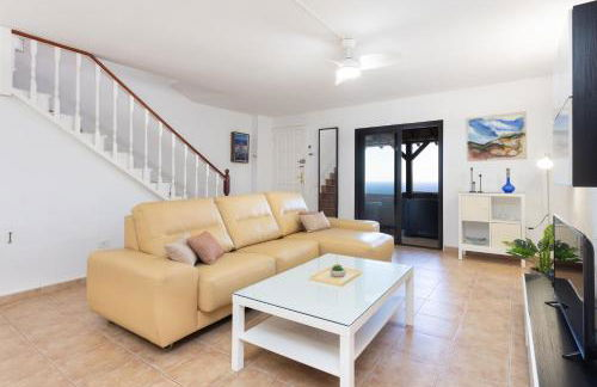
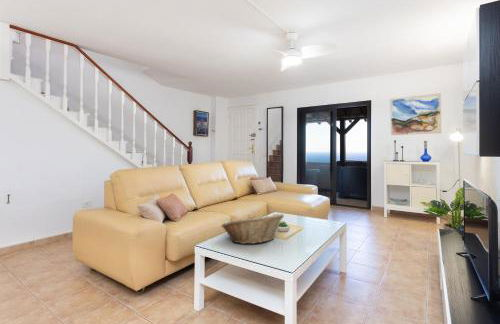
+ fruit basket (253, 225)
